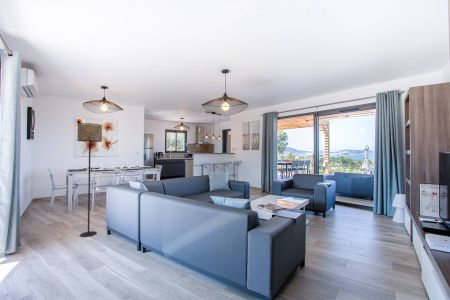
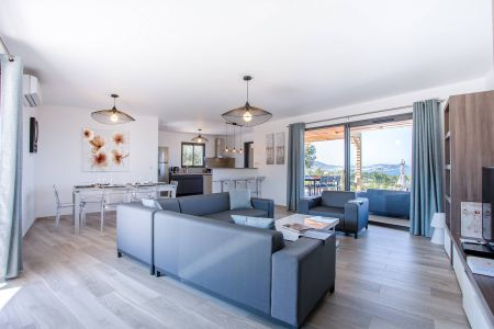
- floor lamp (89, 179)
